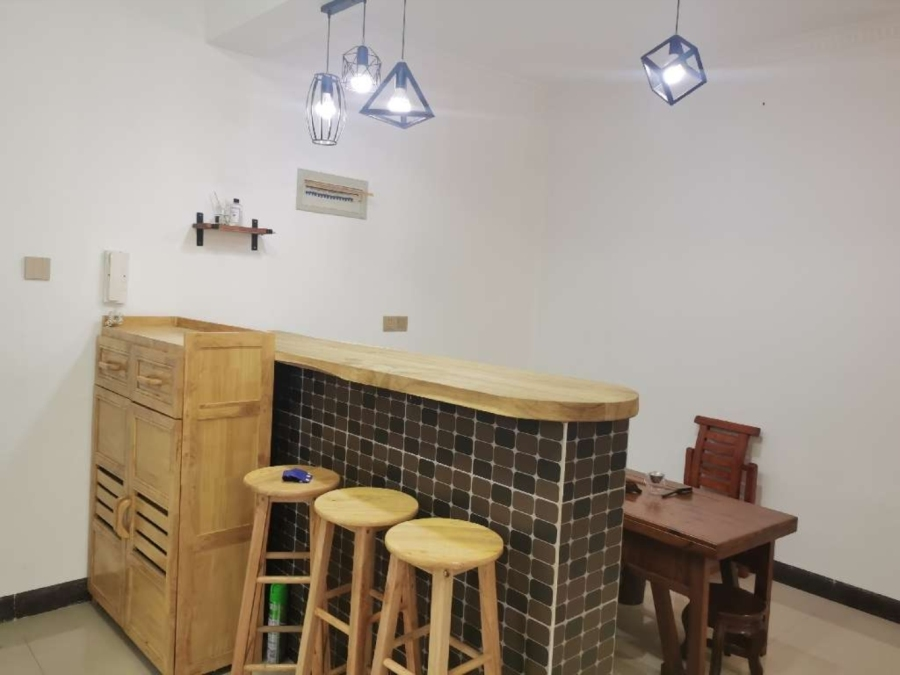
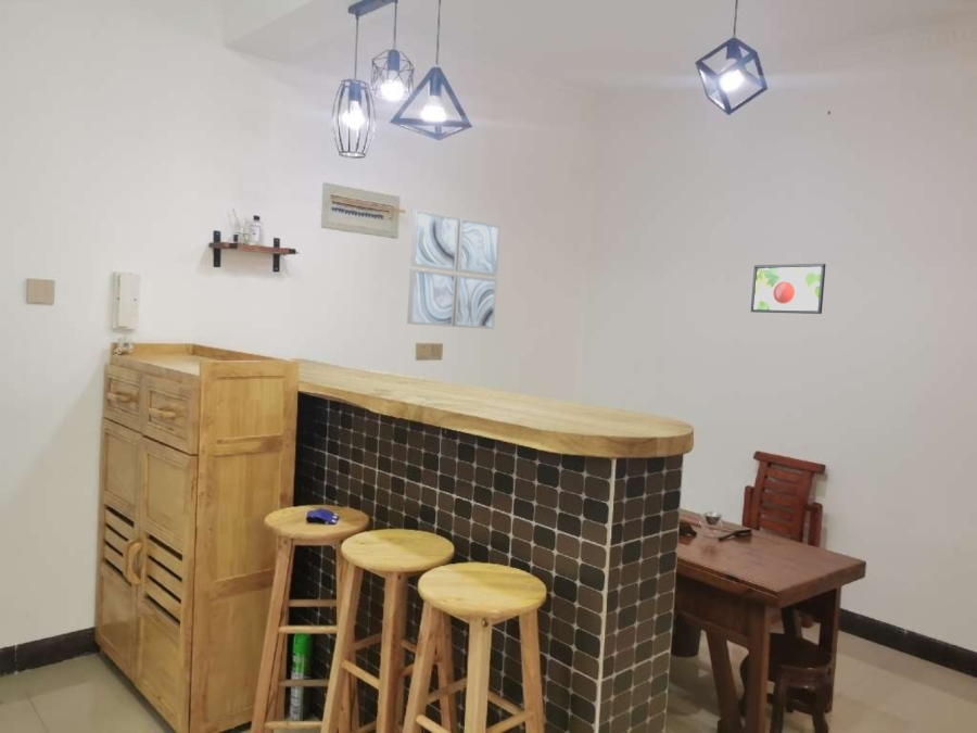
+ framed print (786, 288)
+ wall art (455, 274)
